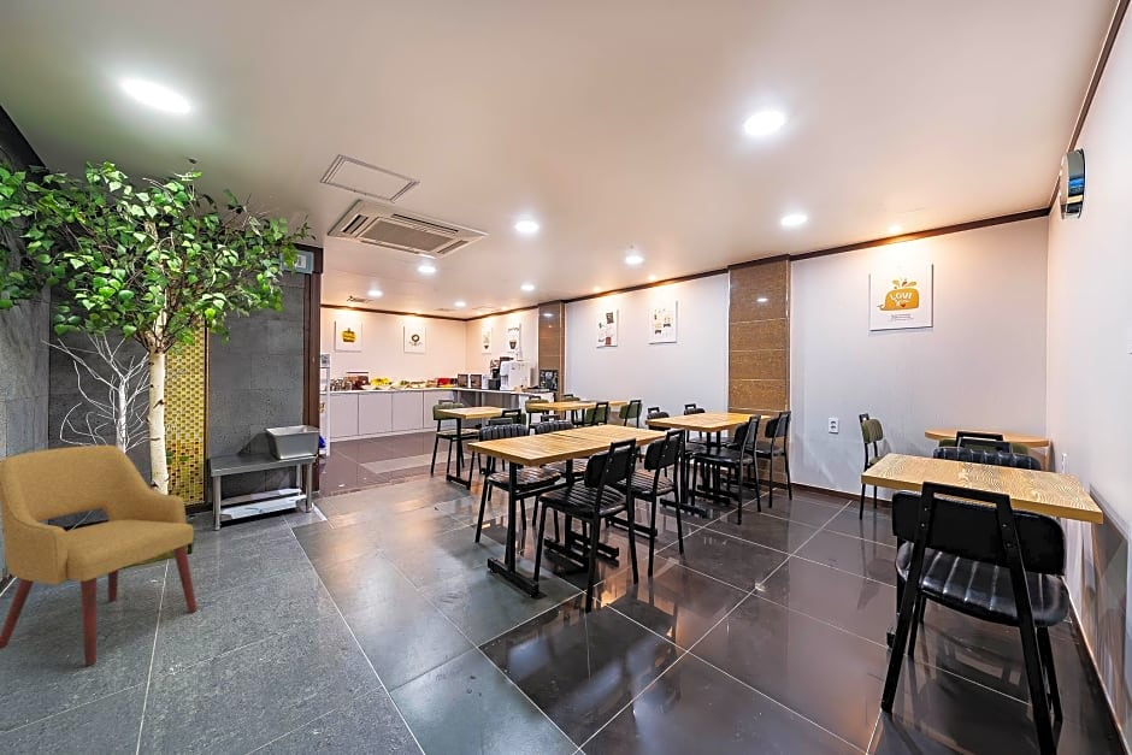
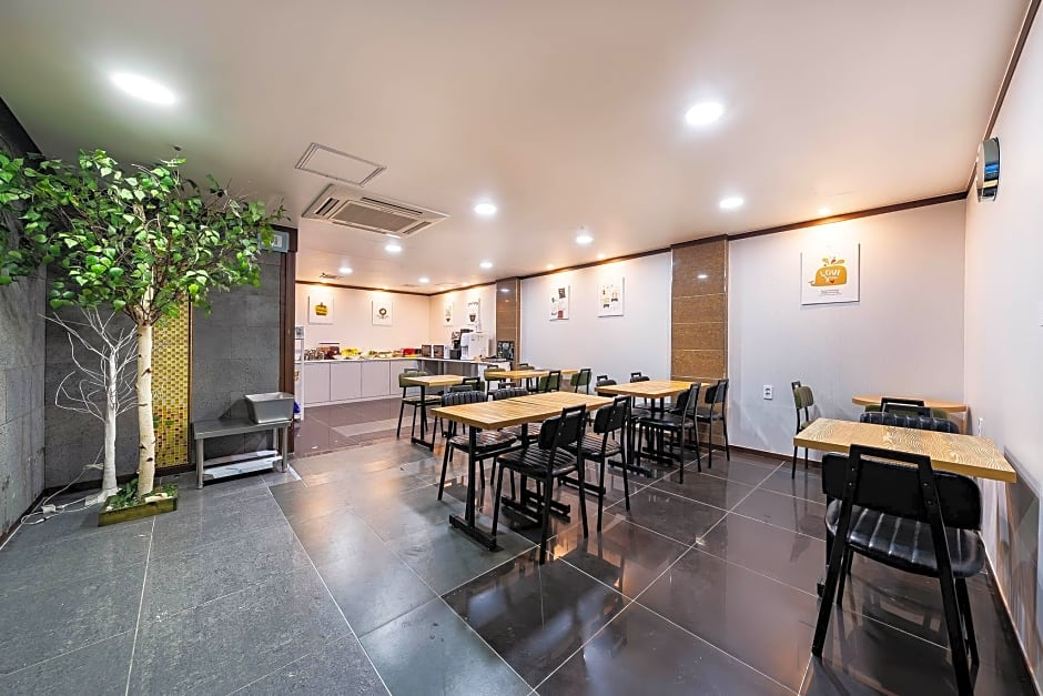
- chair (99, 538)
